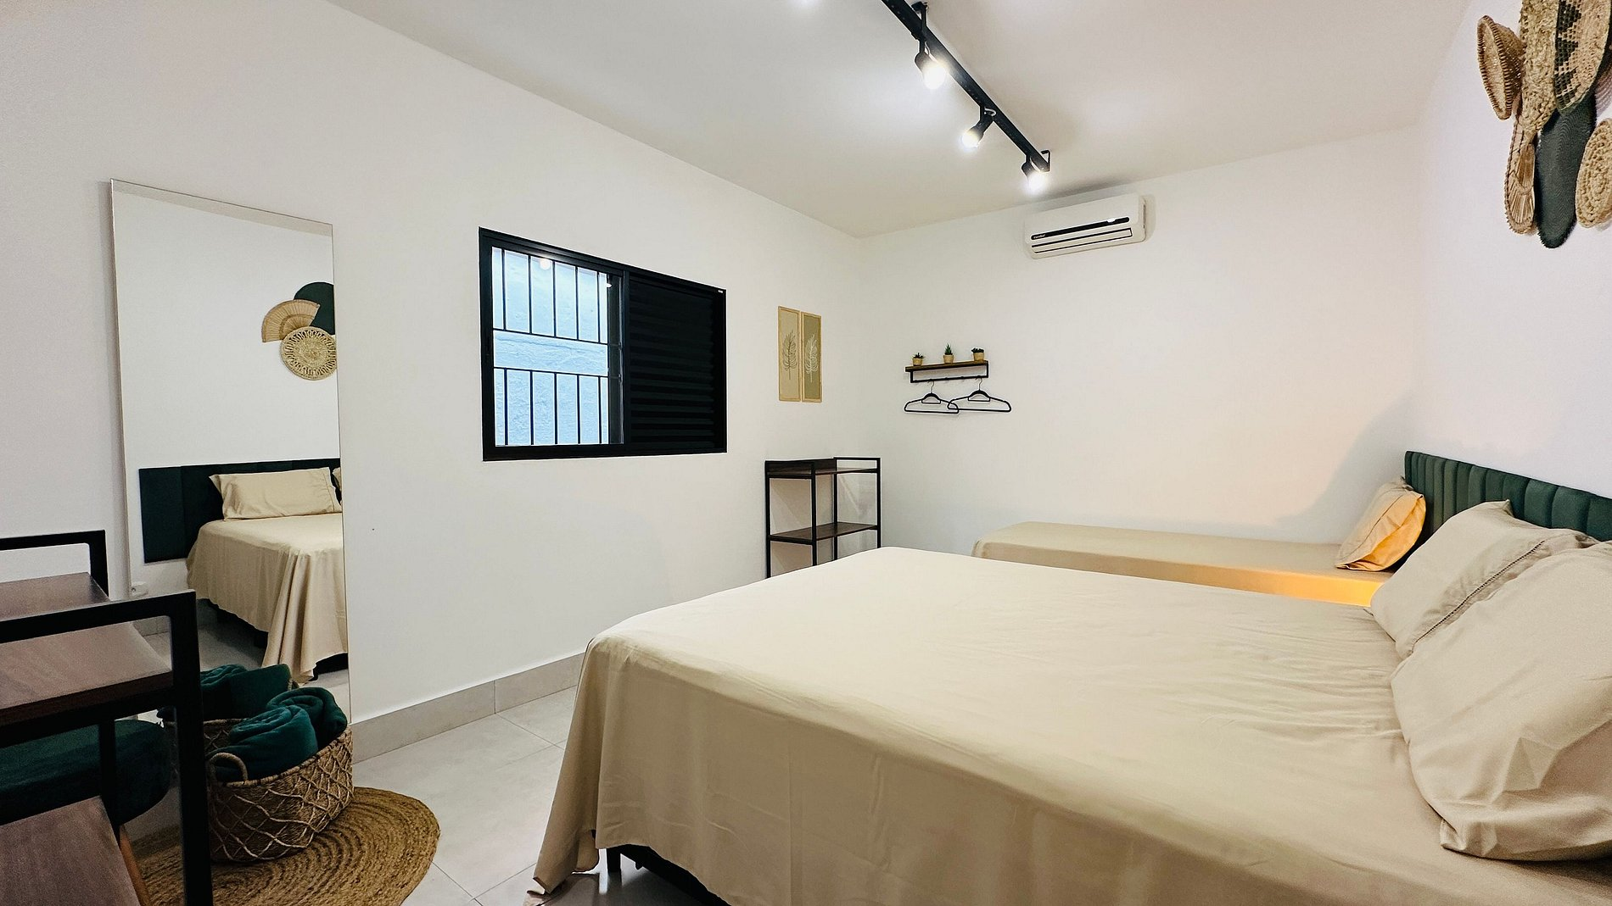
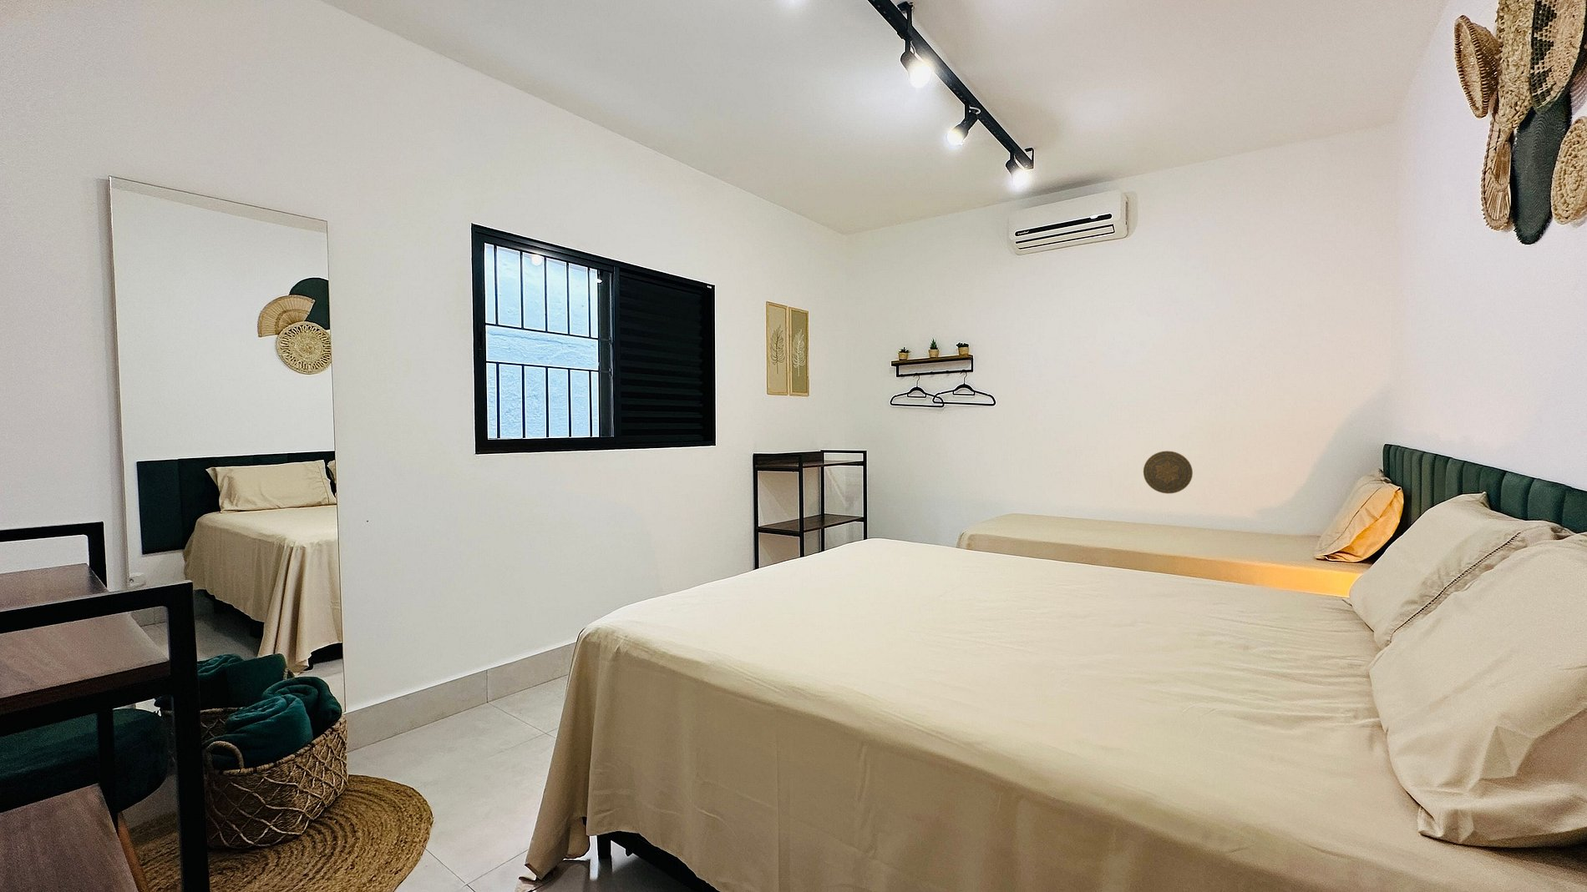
+ decorative plate (1167, 473)
